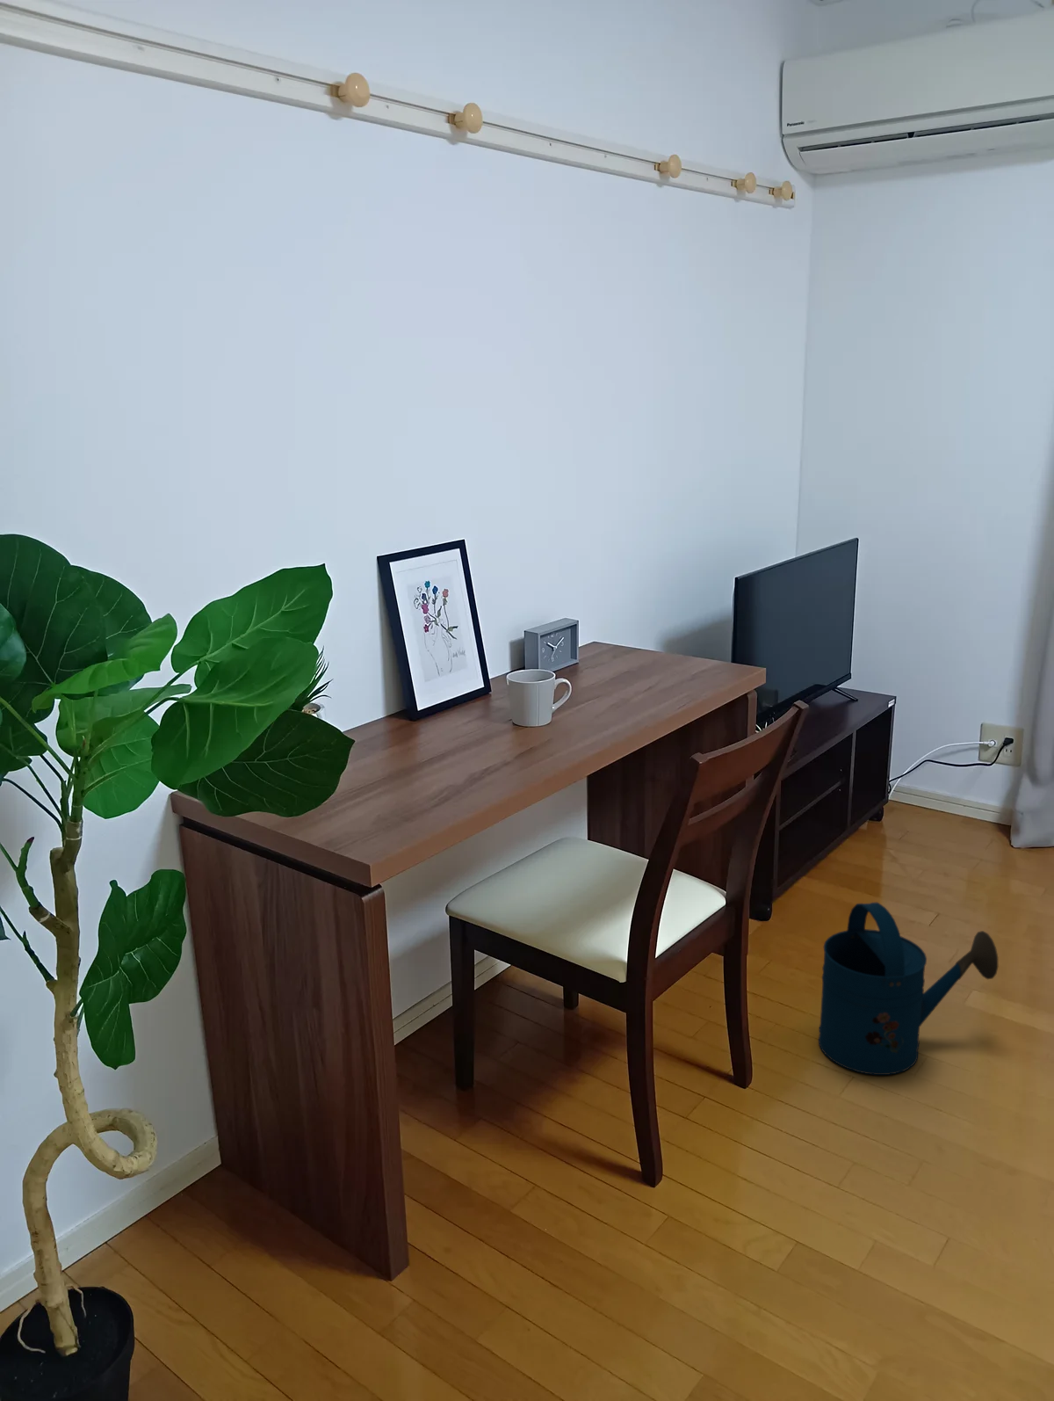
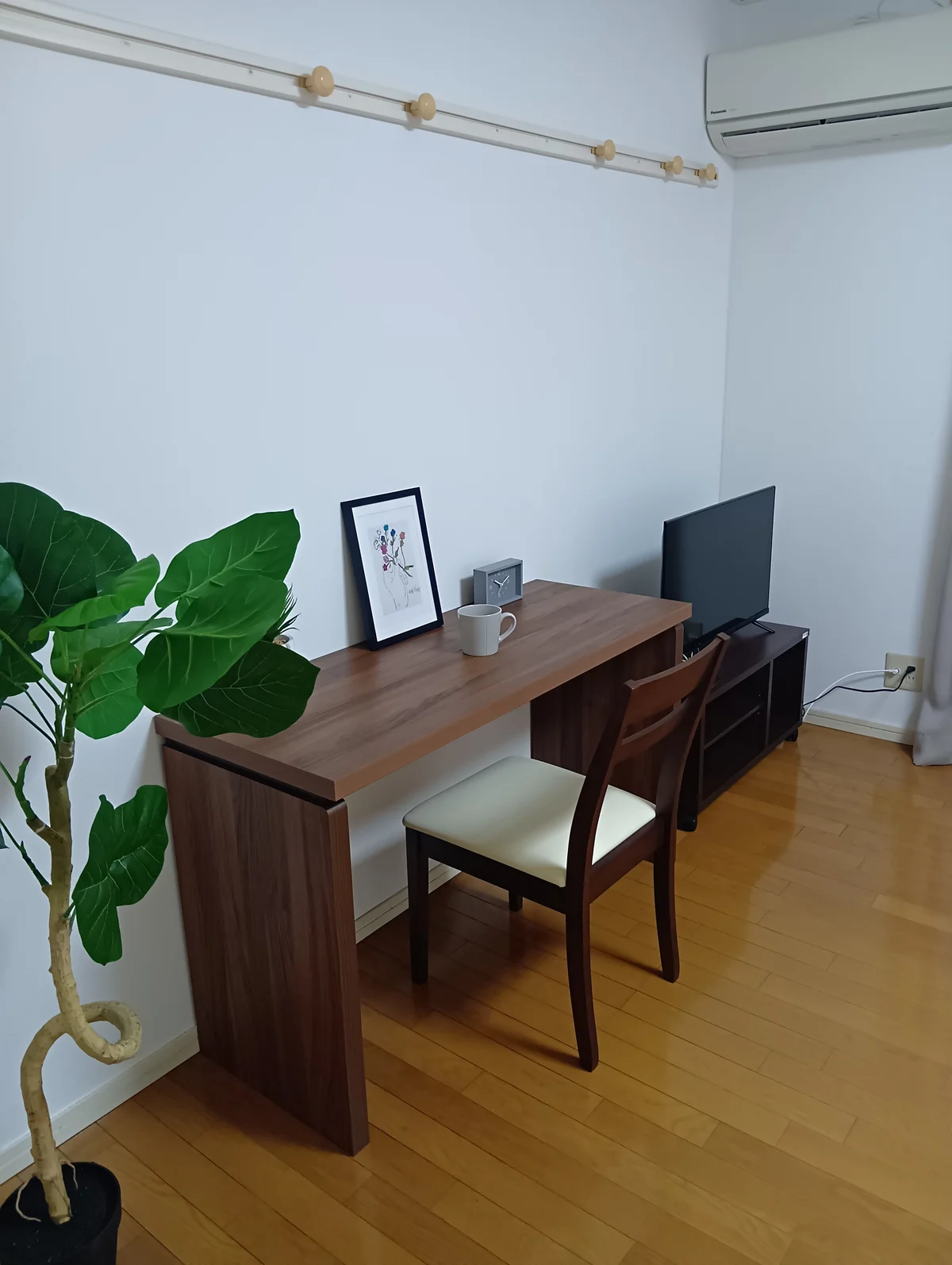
- watering can (907, 977)
